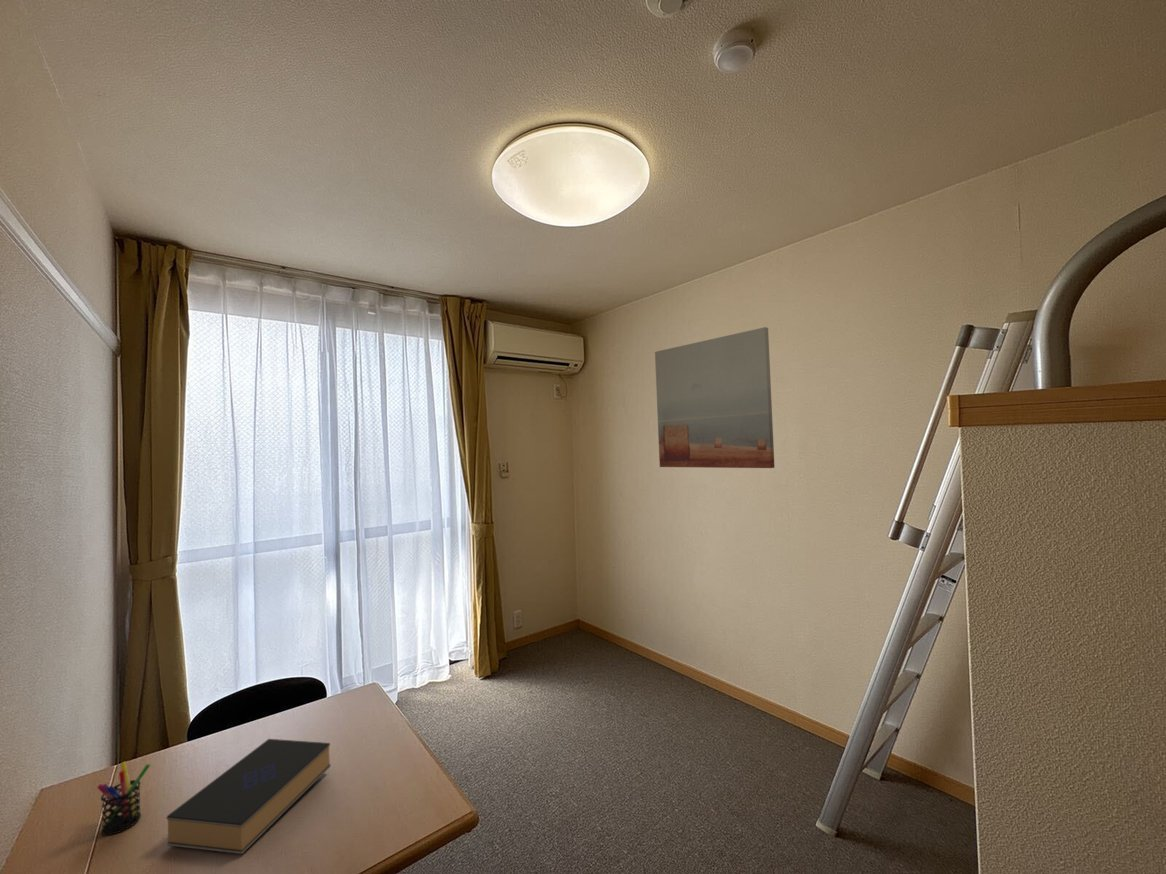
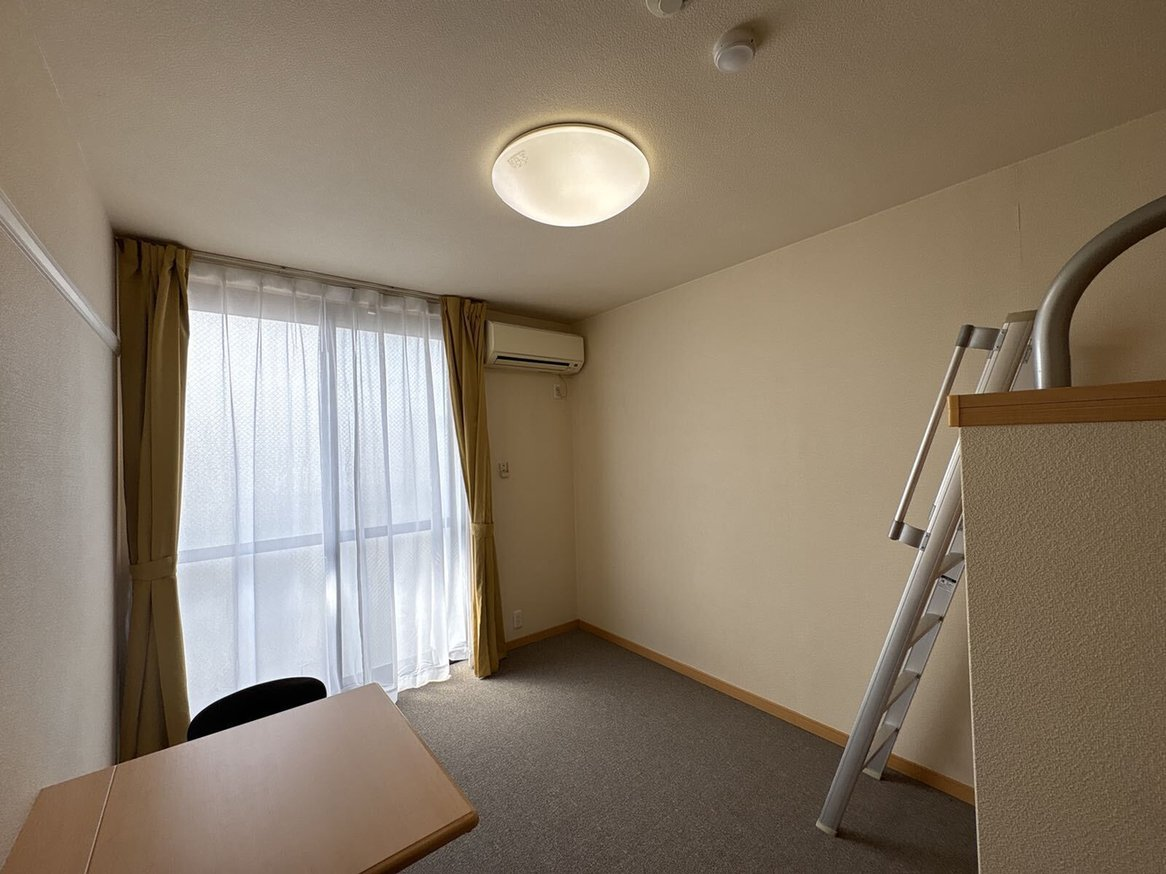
- wall art (709, 404)
- pen holder (125, 793)
- book (257, 790)
